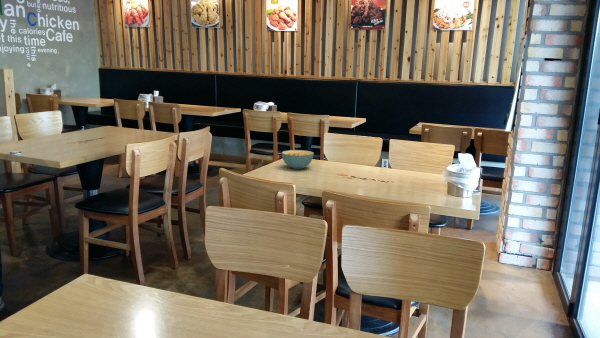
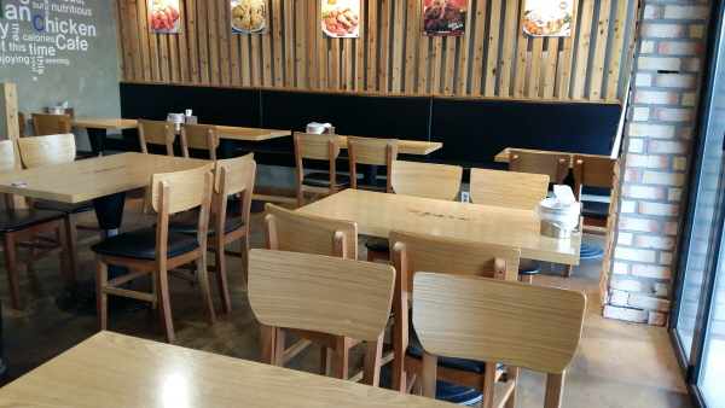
- cereal bowl (297, 160)
